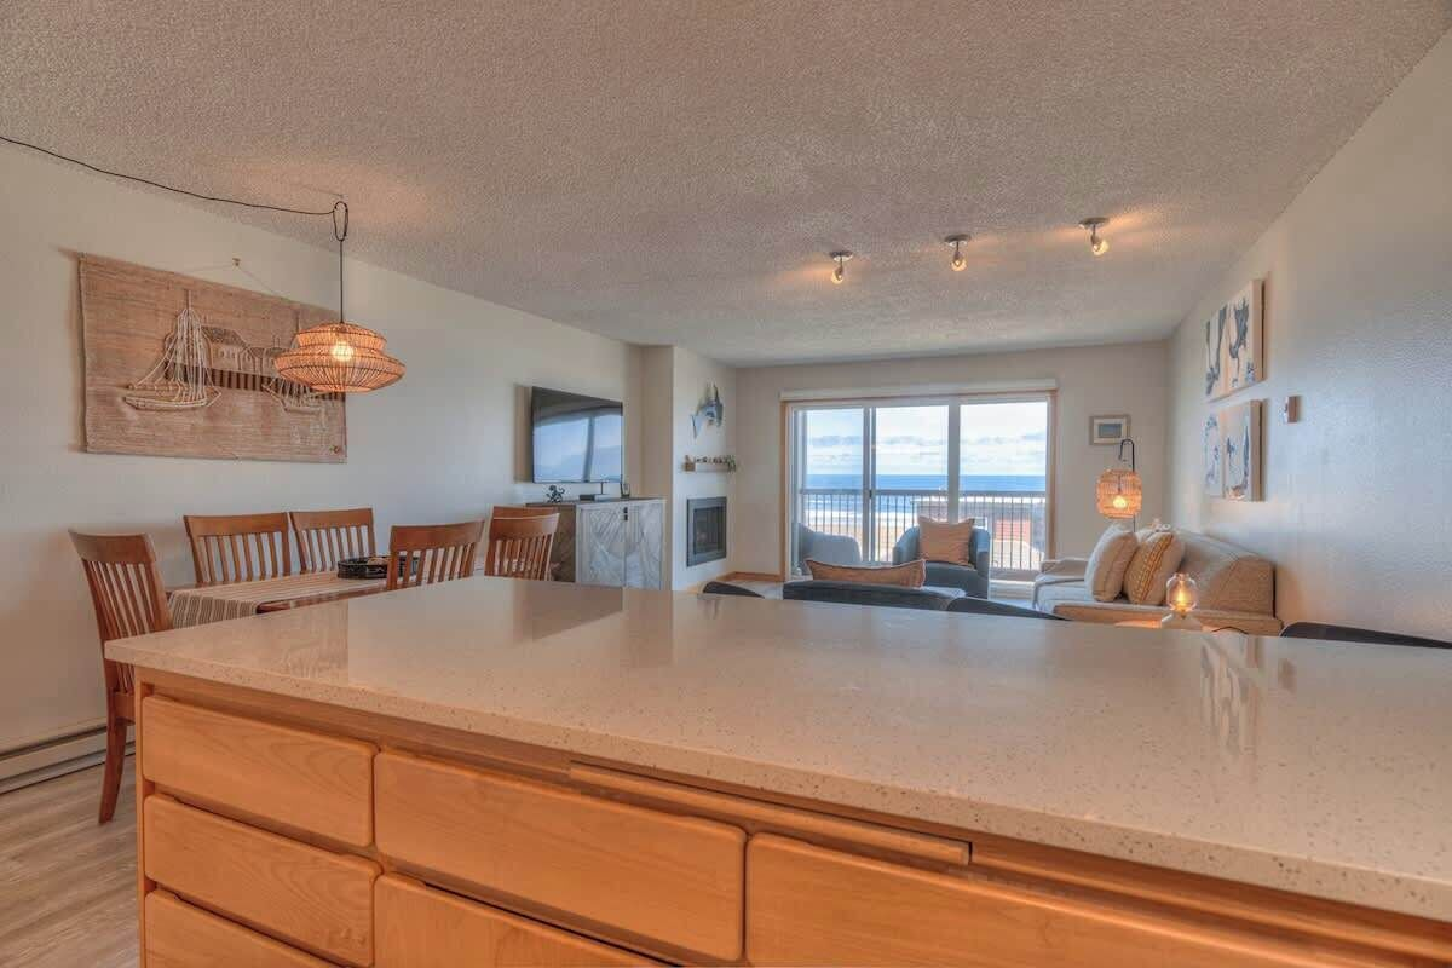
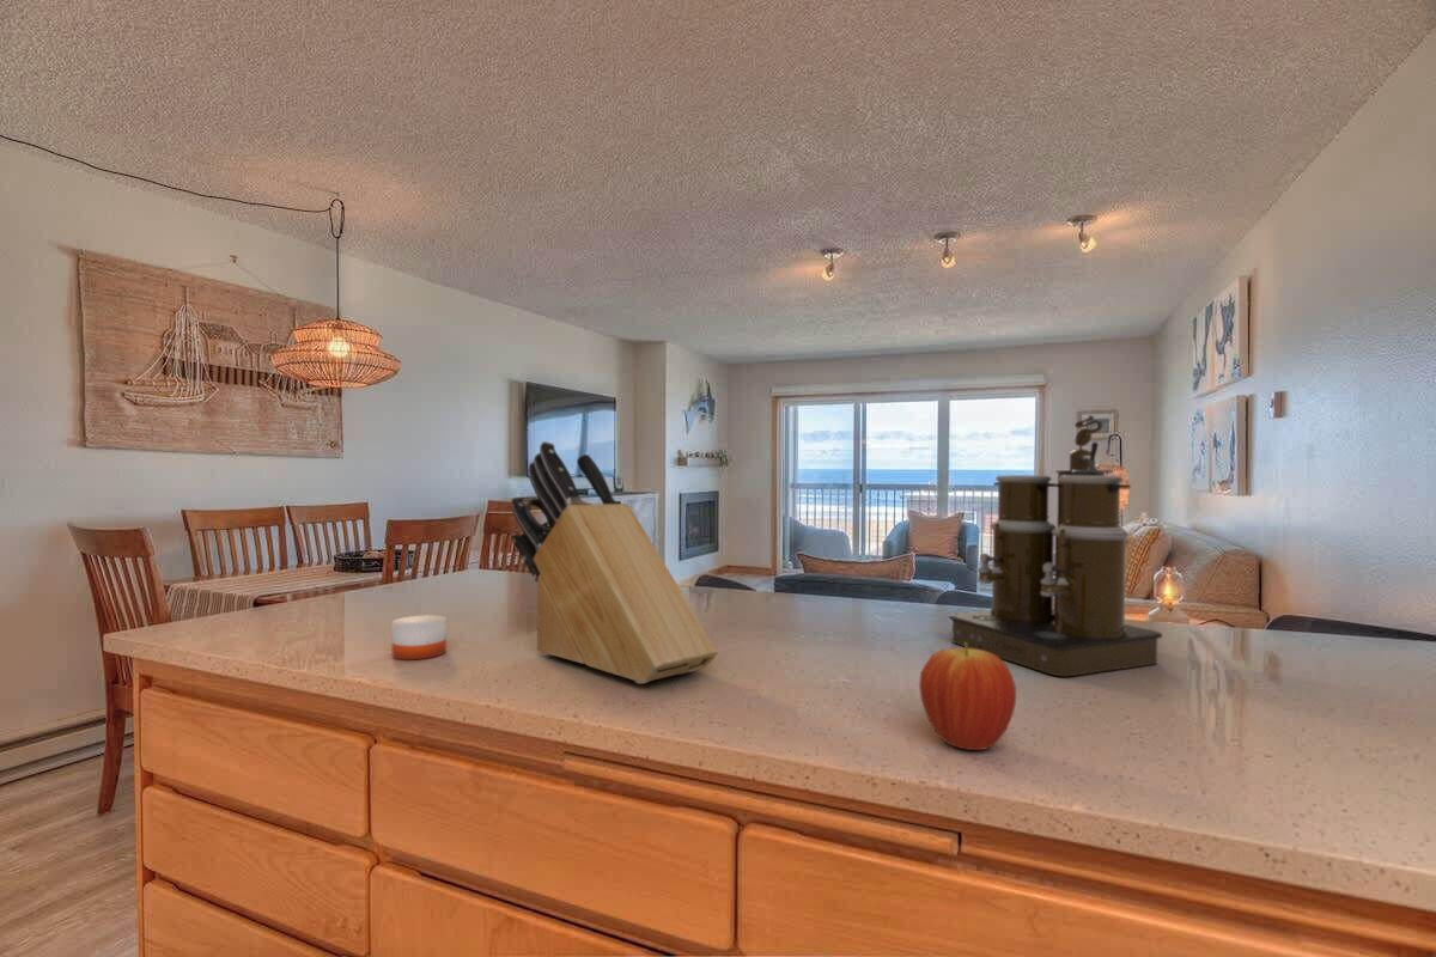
+ candle (419, 618)
+ fruit (967, 691)
+ coffee maker (1049, 532)
+ knife block (602, 549)
